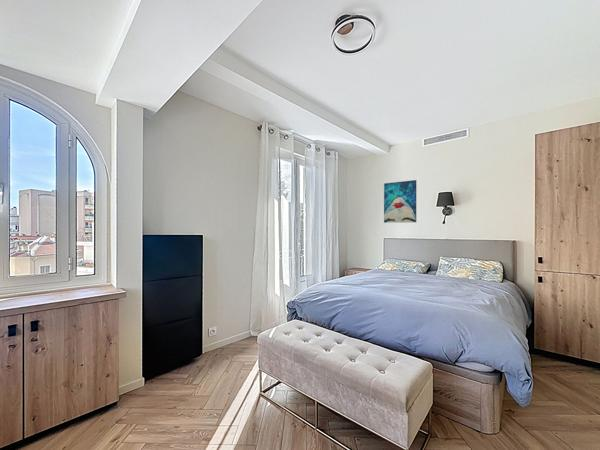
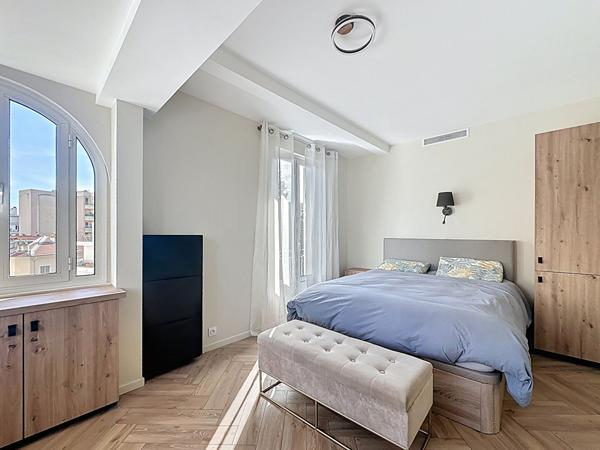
- wall art (399, 202)
